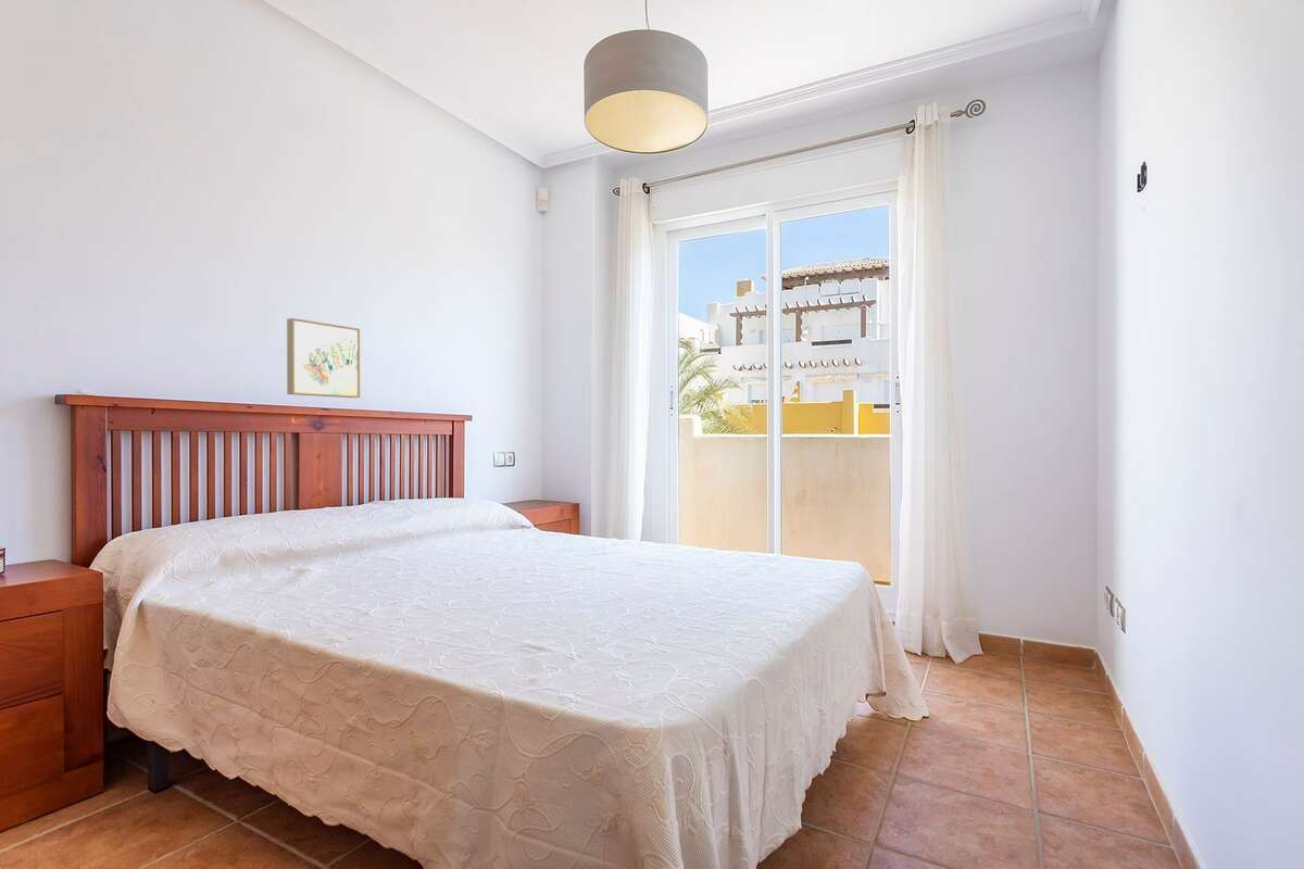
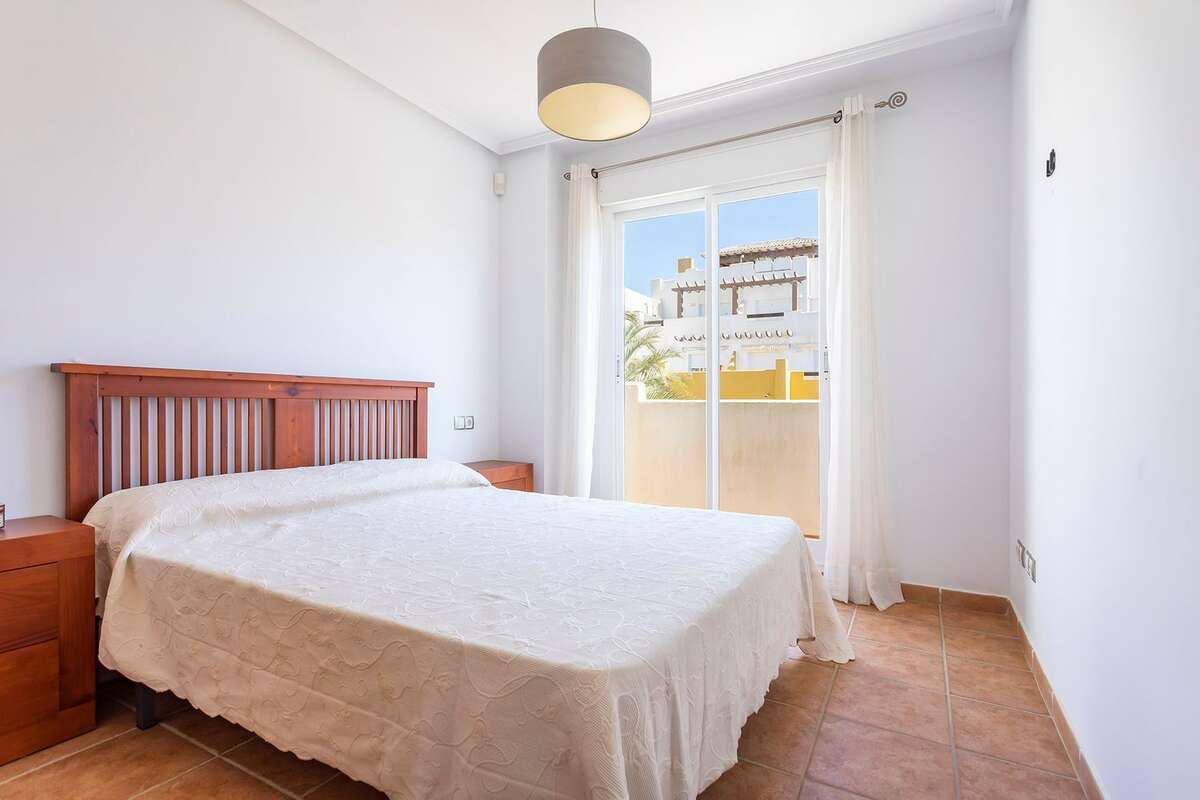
- wall art (325, 360)
